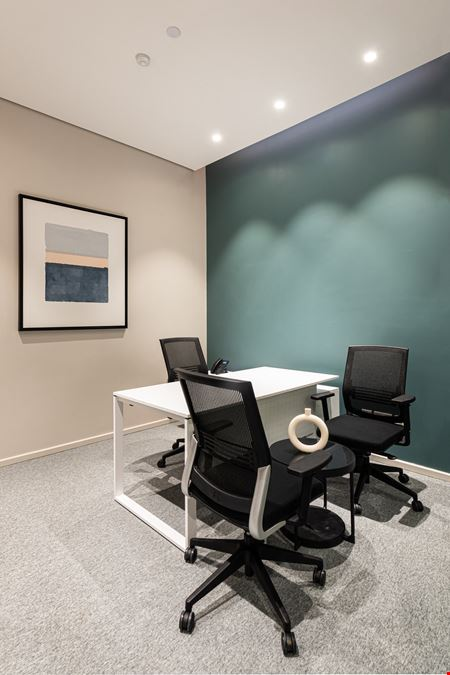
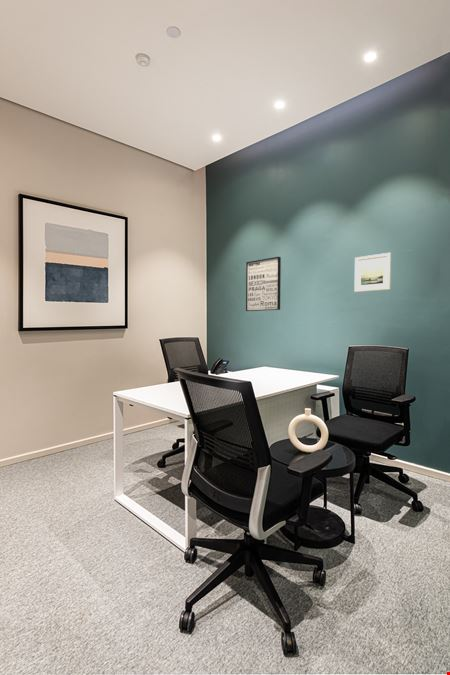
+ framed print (372, 273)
+ wall art (262, 285)
